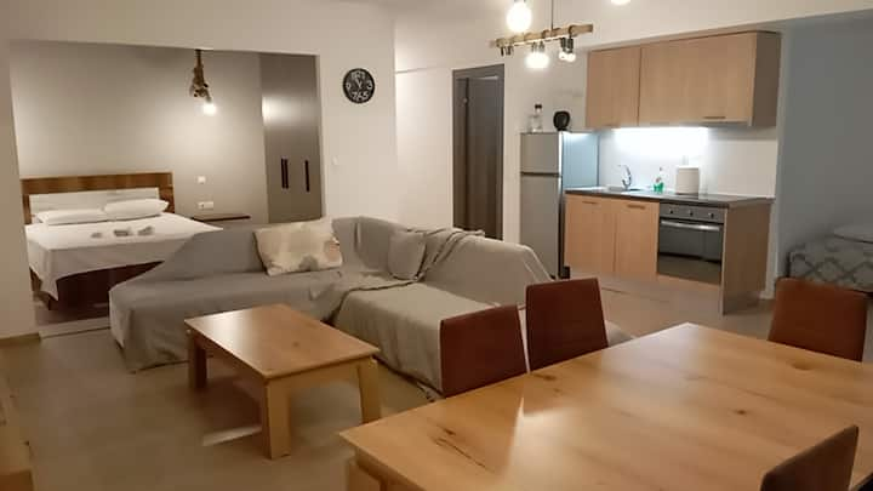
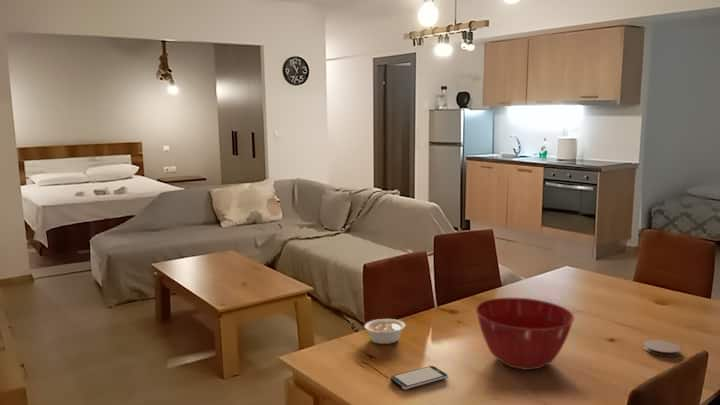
+ mixing bowl (523, 336)
+ smartphone (419, 377)
+ legume (386, 330)
+ coaster (661, 348)
